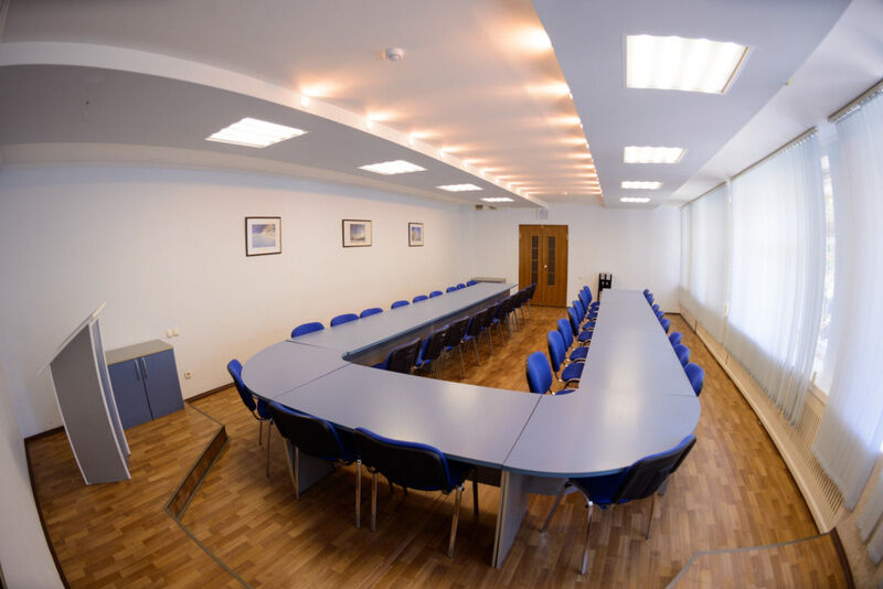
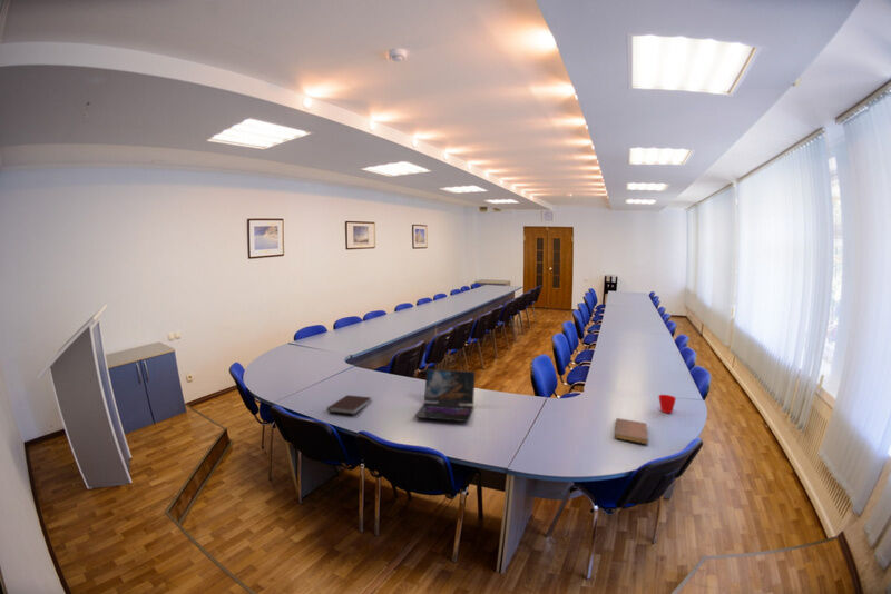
+ laptop (446, 394)
+ notebook (350, 404)
+ cup (666, 404)
+ notebook (630, 429)
